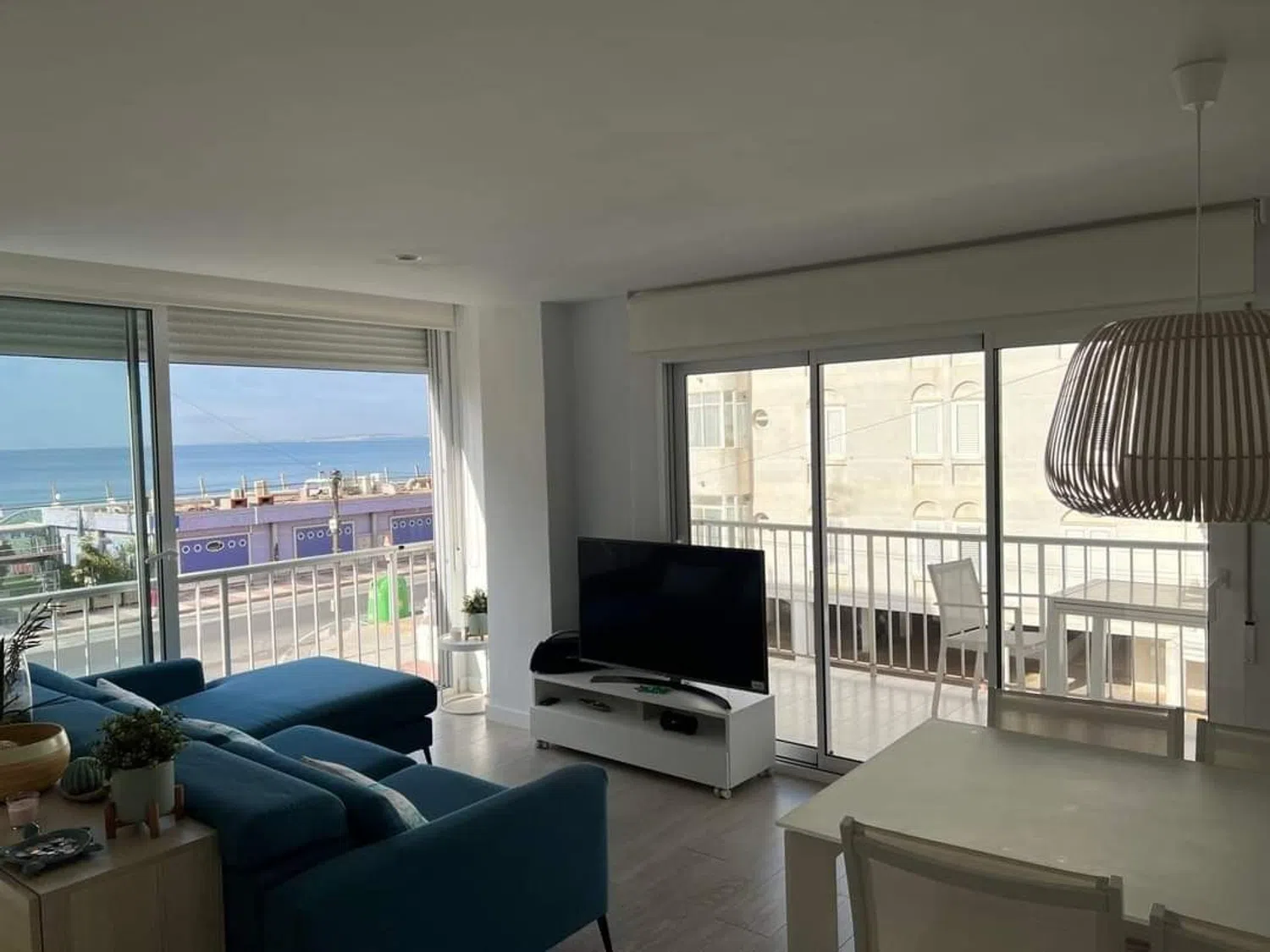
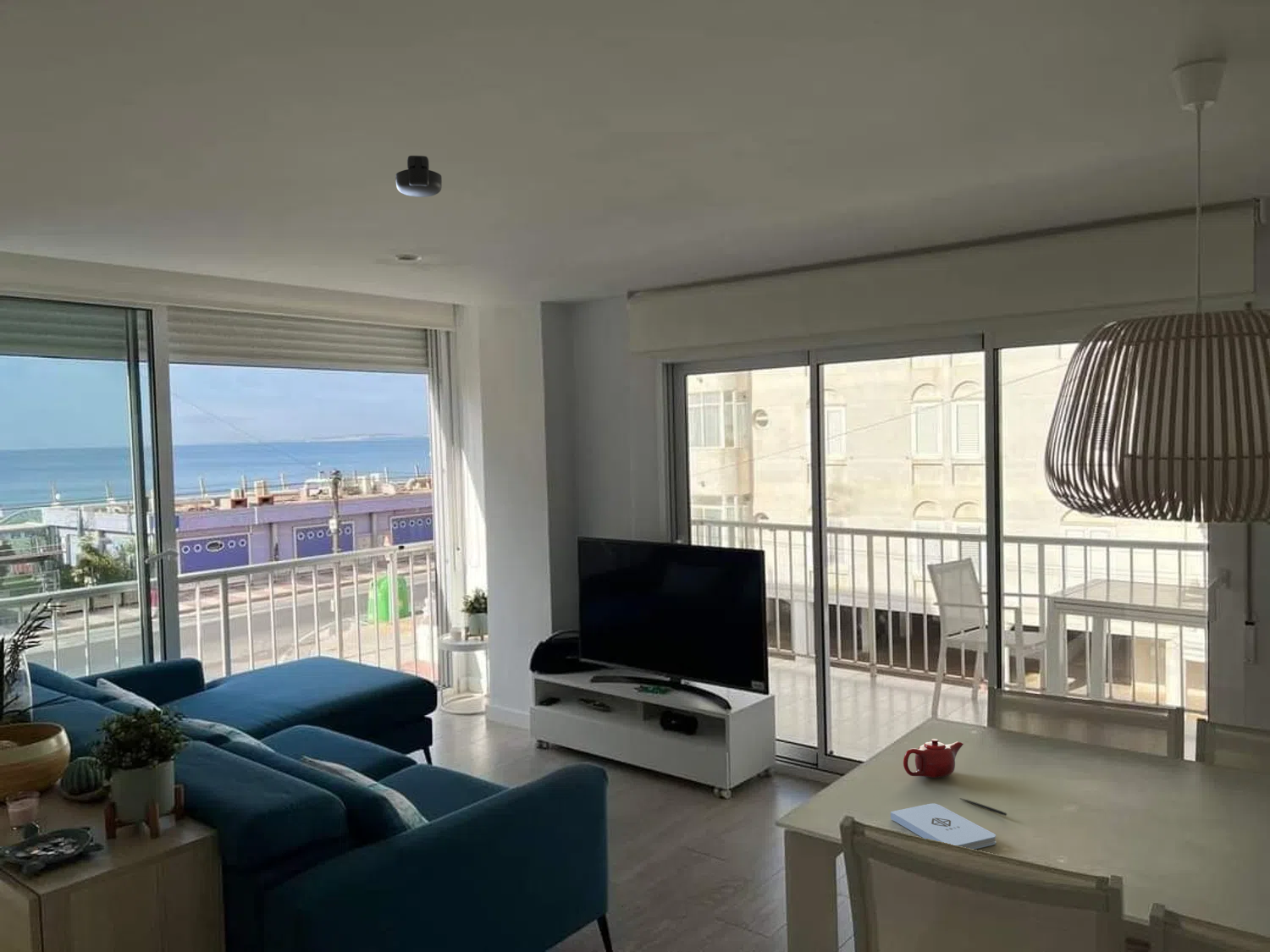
+ pen (982, 806)
+ notepad (942, 827)
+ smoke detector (418, 174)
+ teapot (934, 757)
